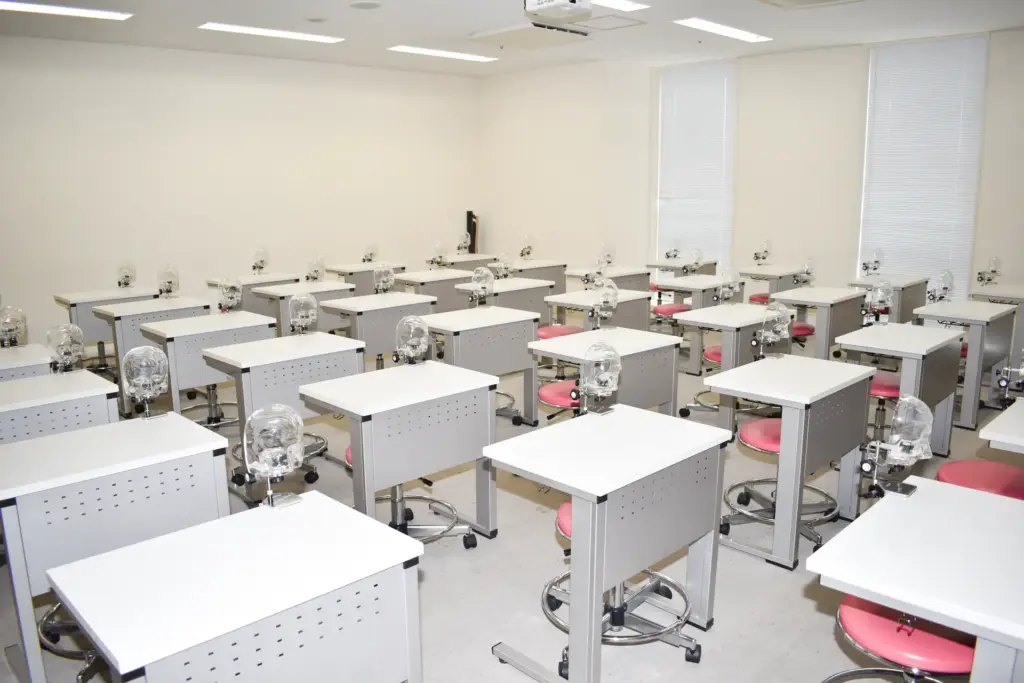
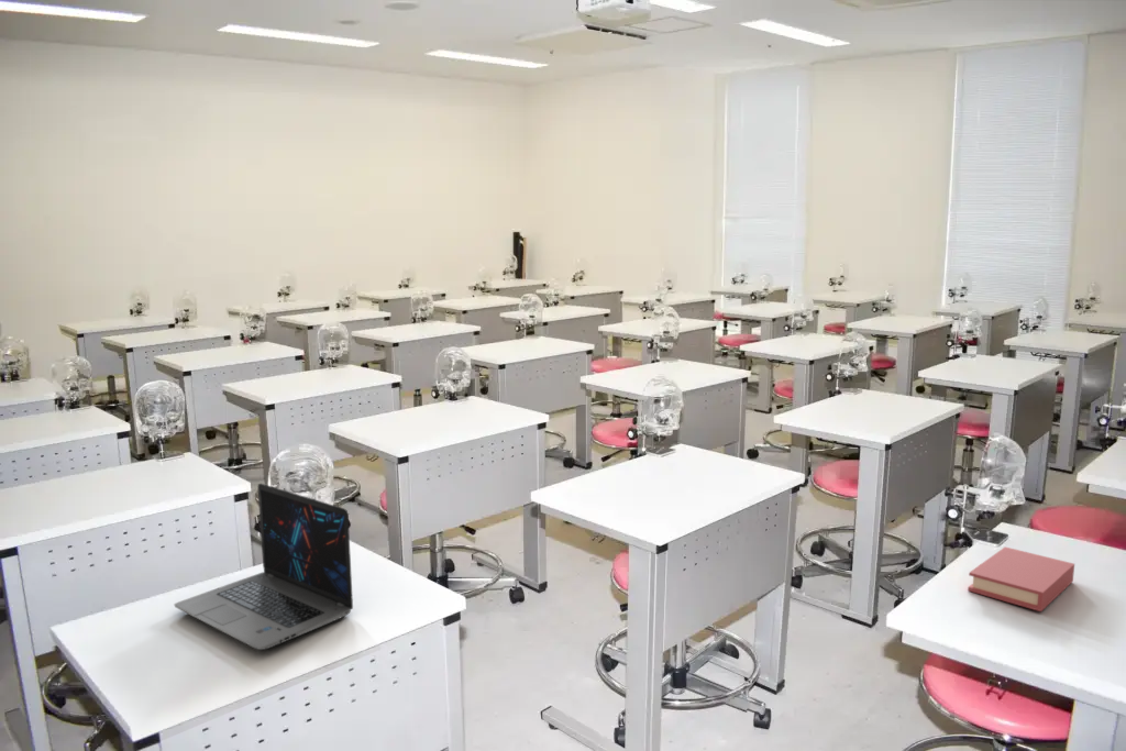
+ laptop (263, 561)
+ book (1022, 576)
